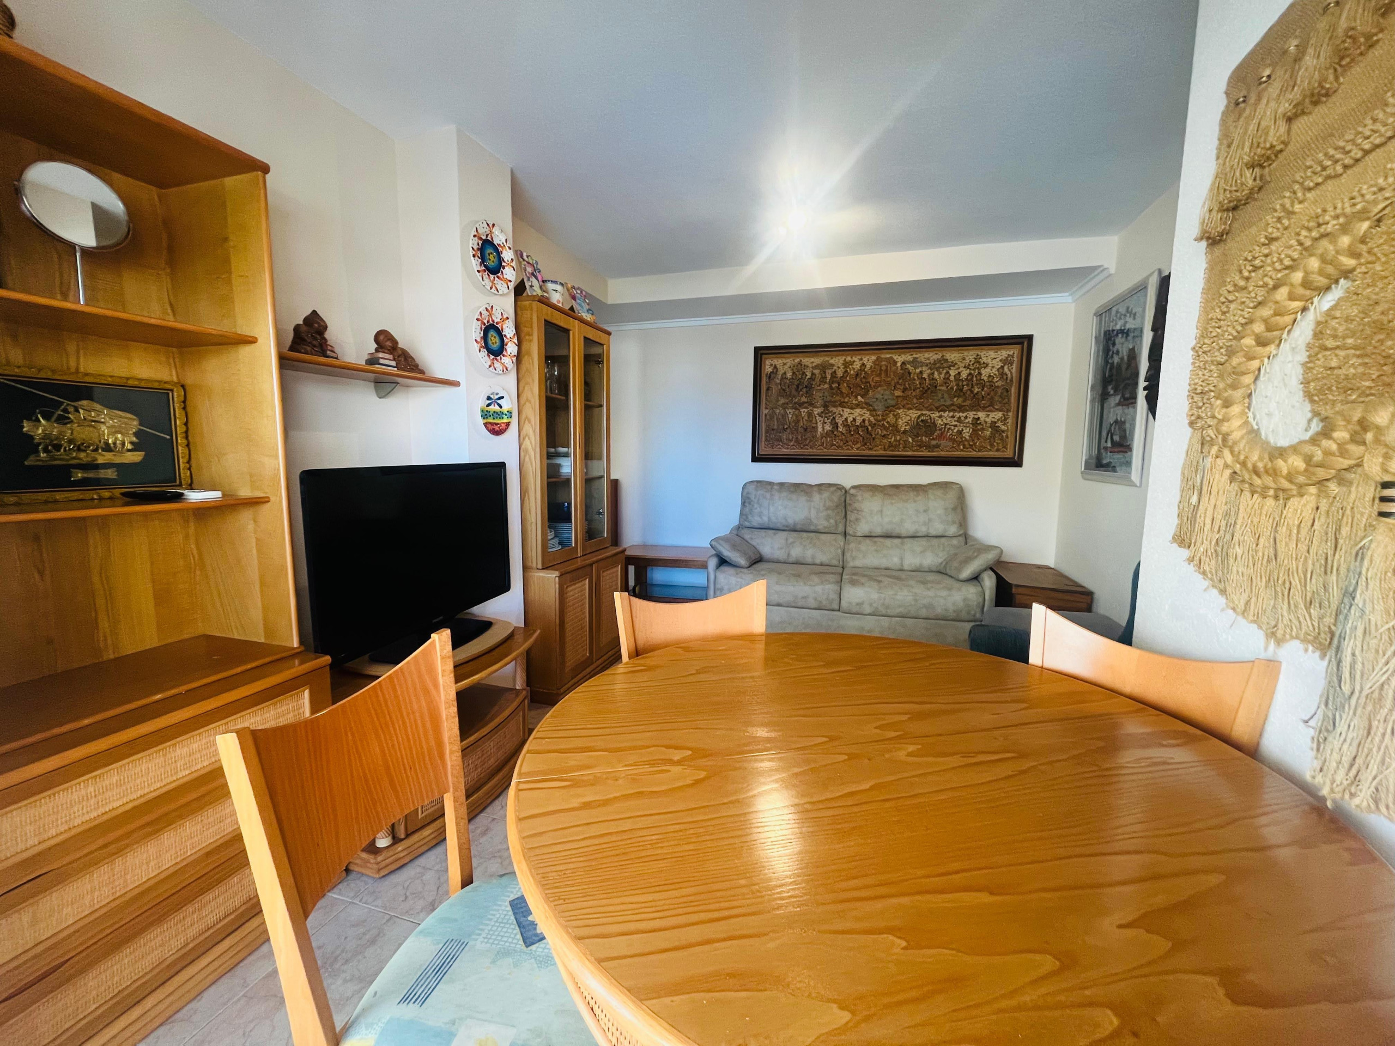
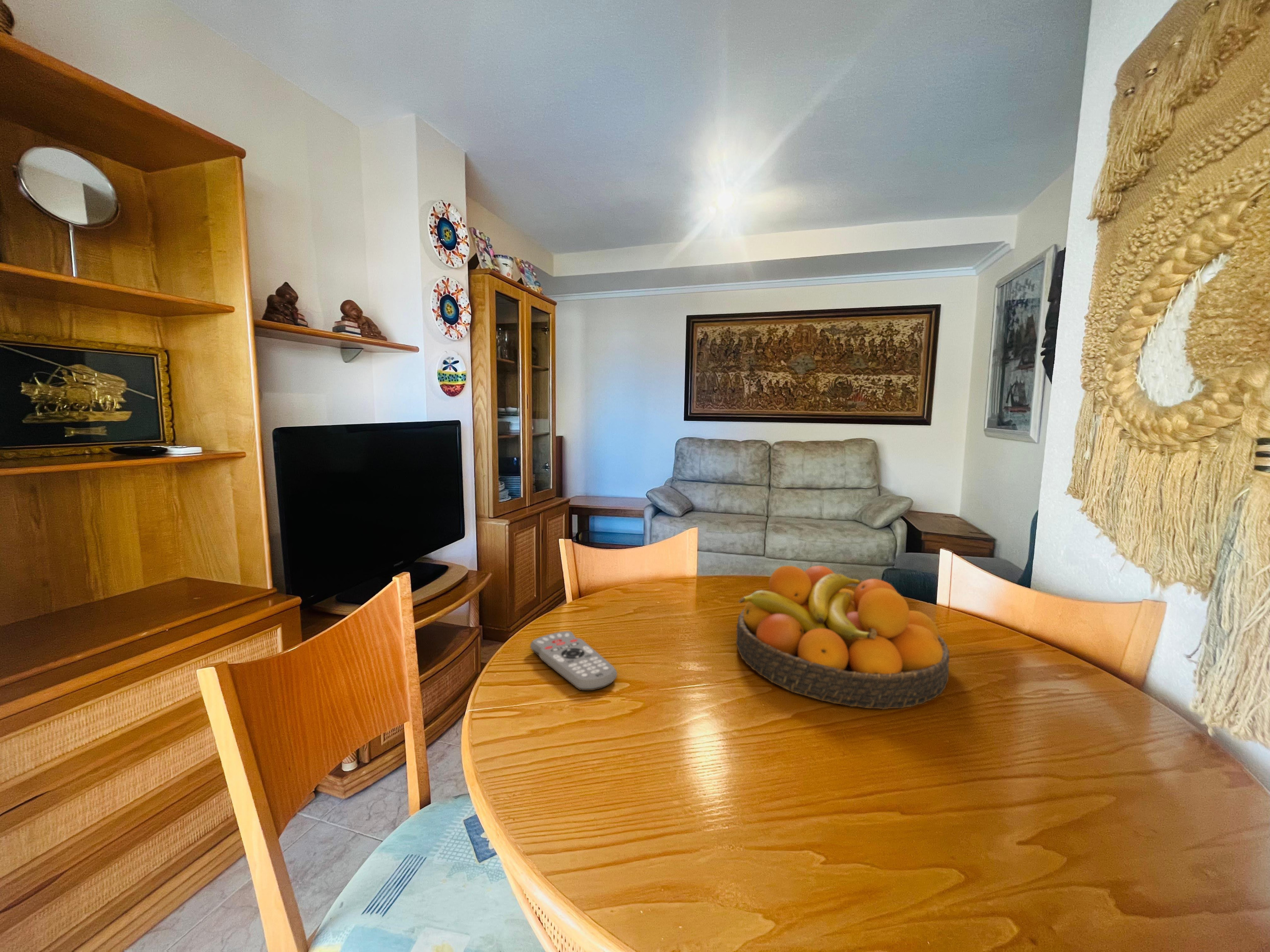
+ remote control (573, 659)
+ fruit bowl (836, 615)
